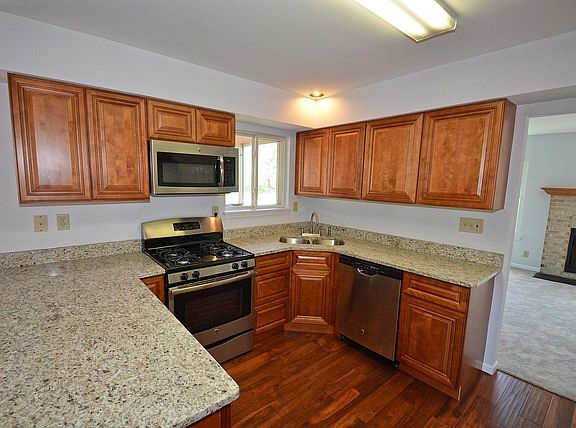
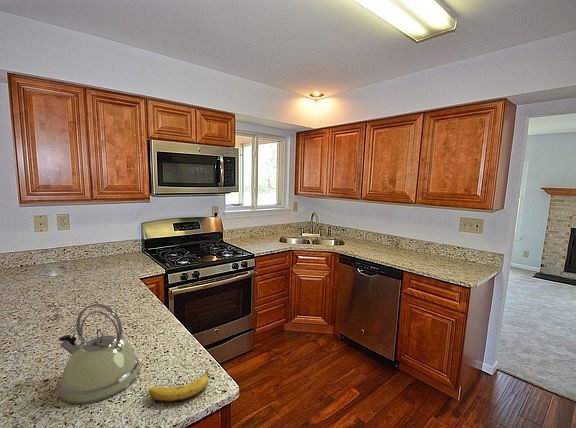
+ kettle (95, 341)
+ banana (185, 385)
